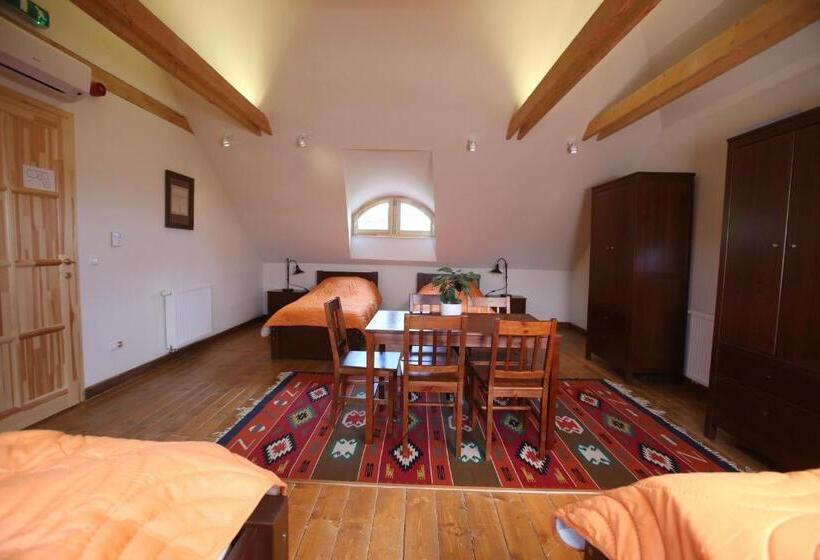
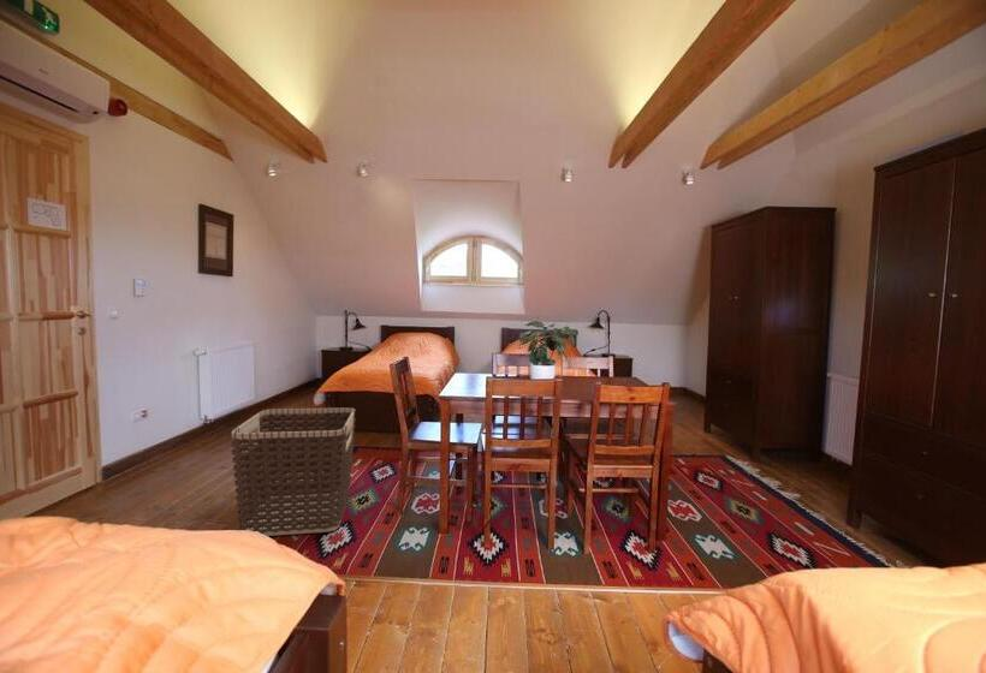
+ clothes hamper (299, 466)
